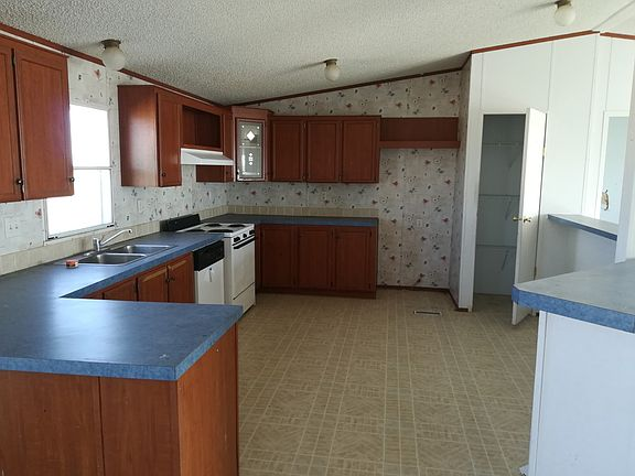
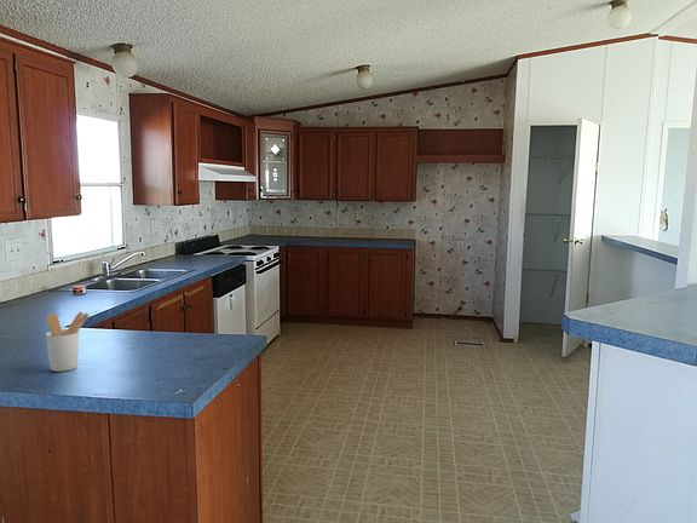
+ utensil holder (69, 339)
